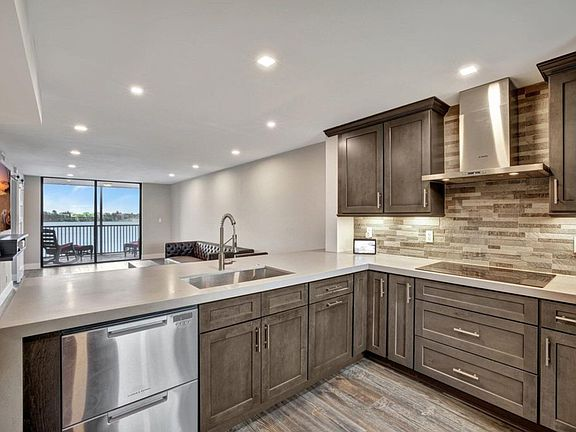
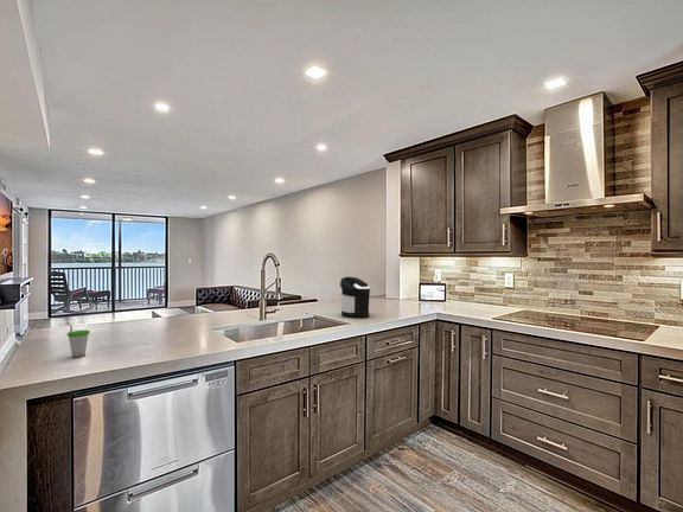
+ cup (78, 338)
+ coffee maker (356, 296)
